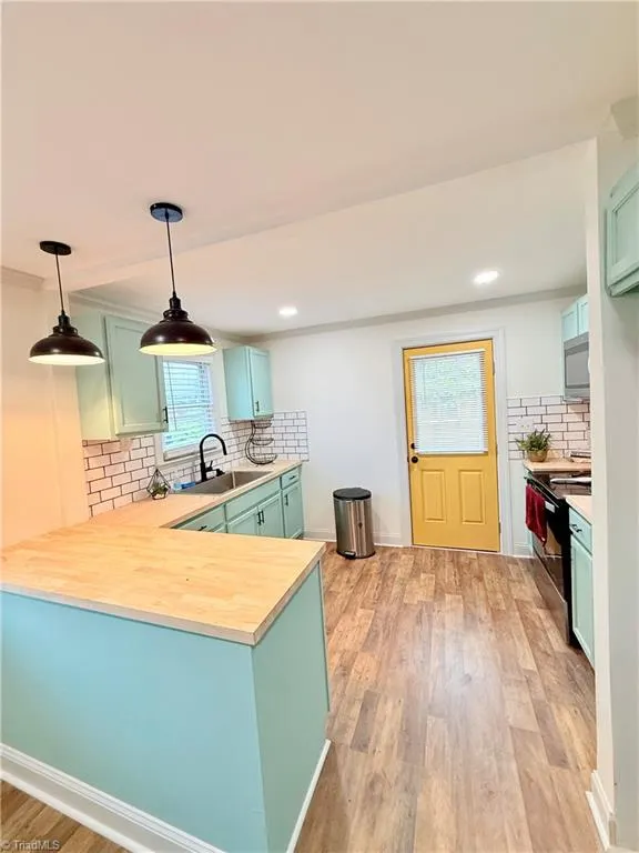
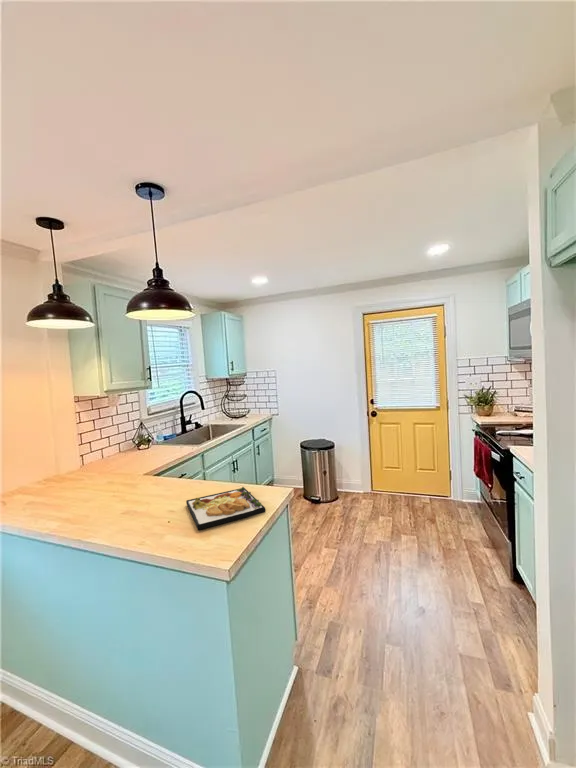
+ food plate (224, 503)
